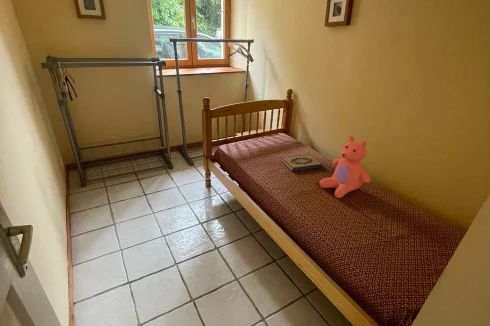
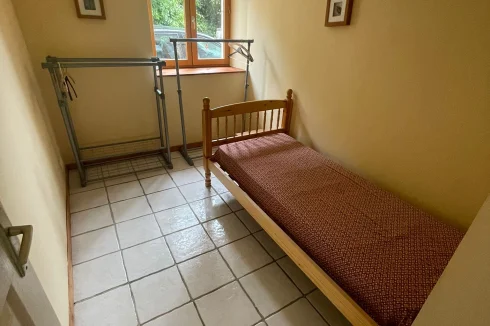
- hardback book (301, 162)
- teddy bear (345, 165)
